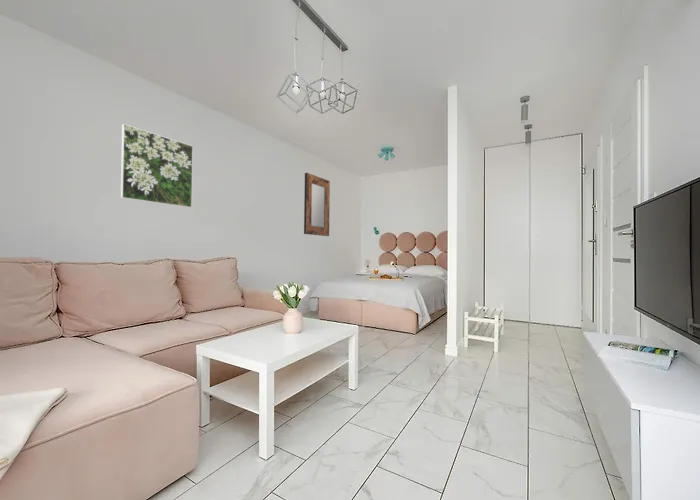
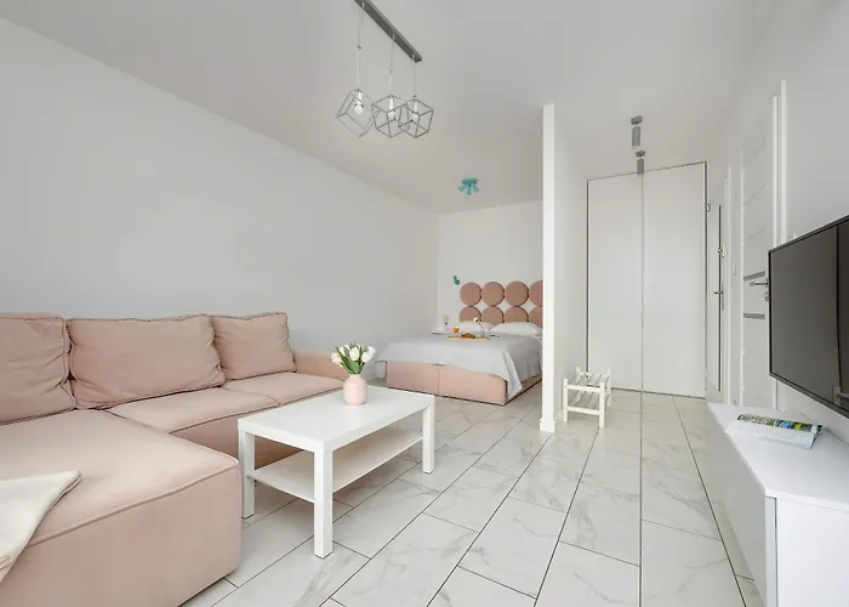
- home mirror (317, 206)
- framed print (159, 169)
